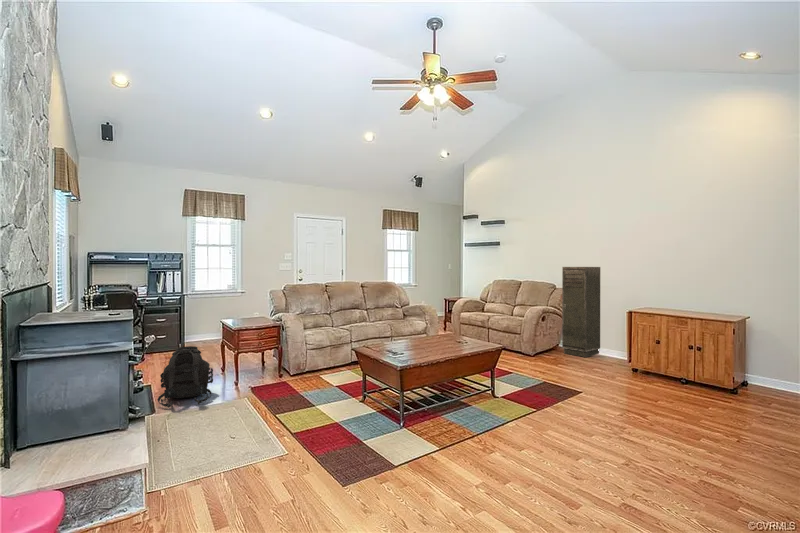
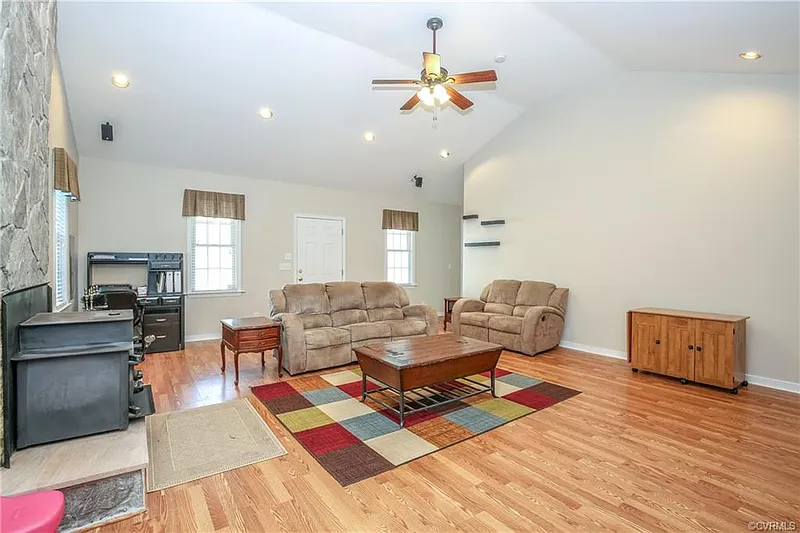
- storage cabinet (581, 310)
- backpack (186, 372)
